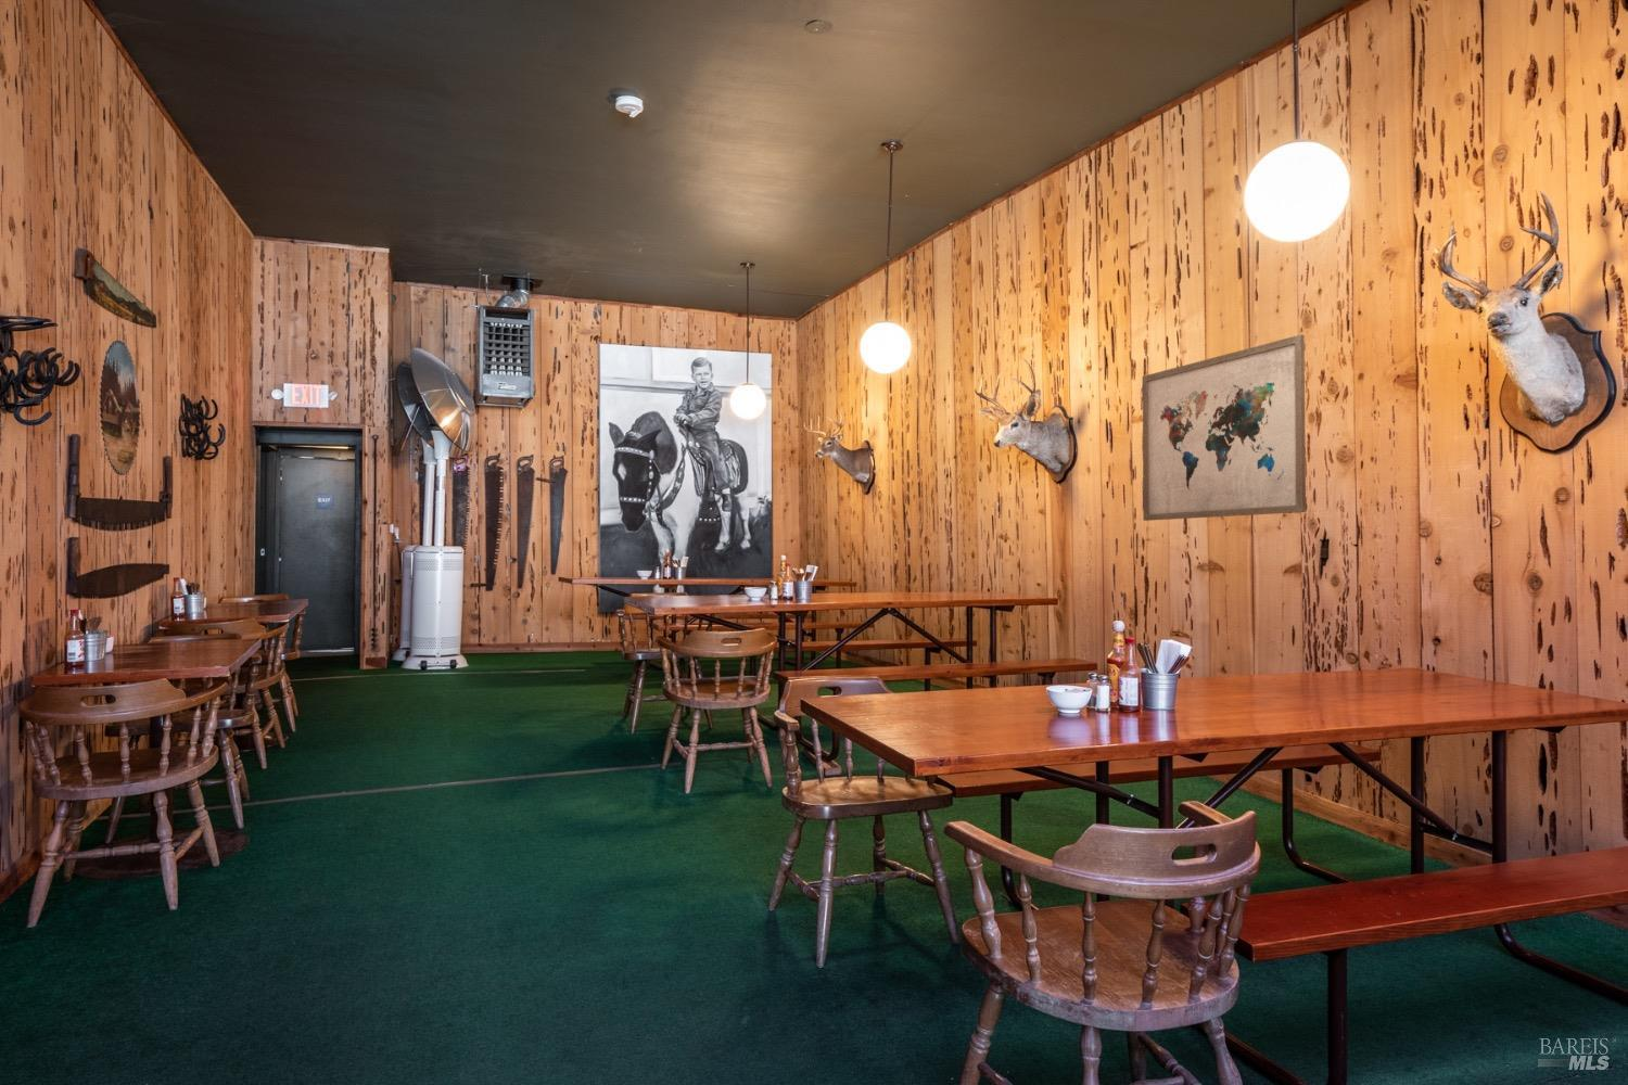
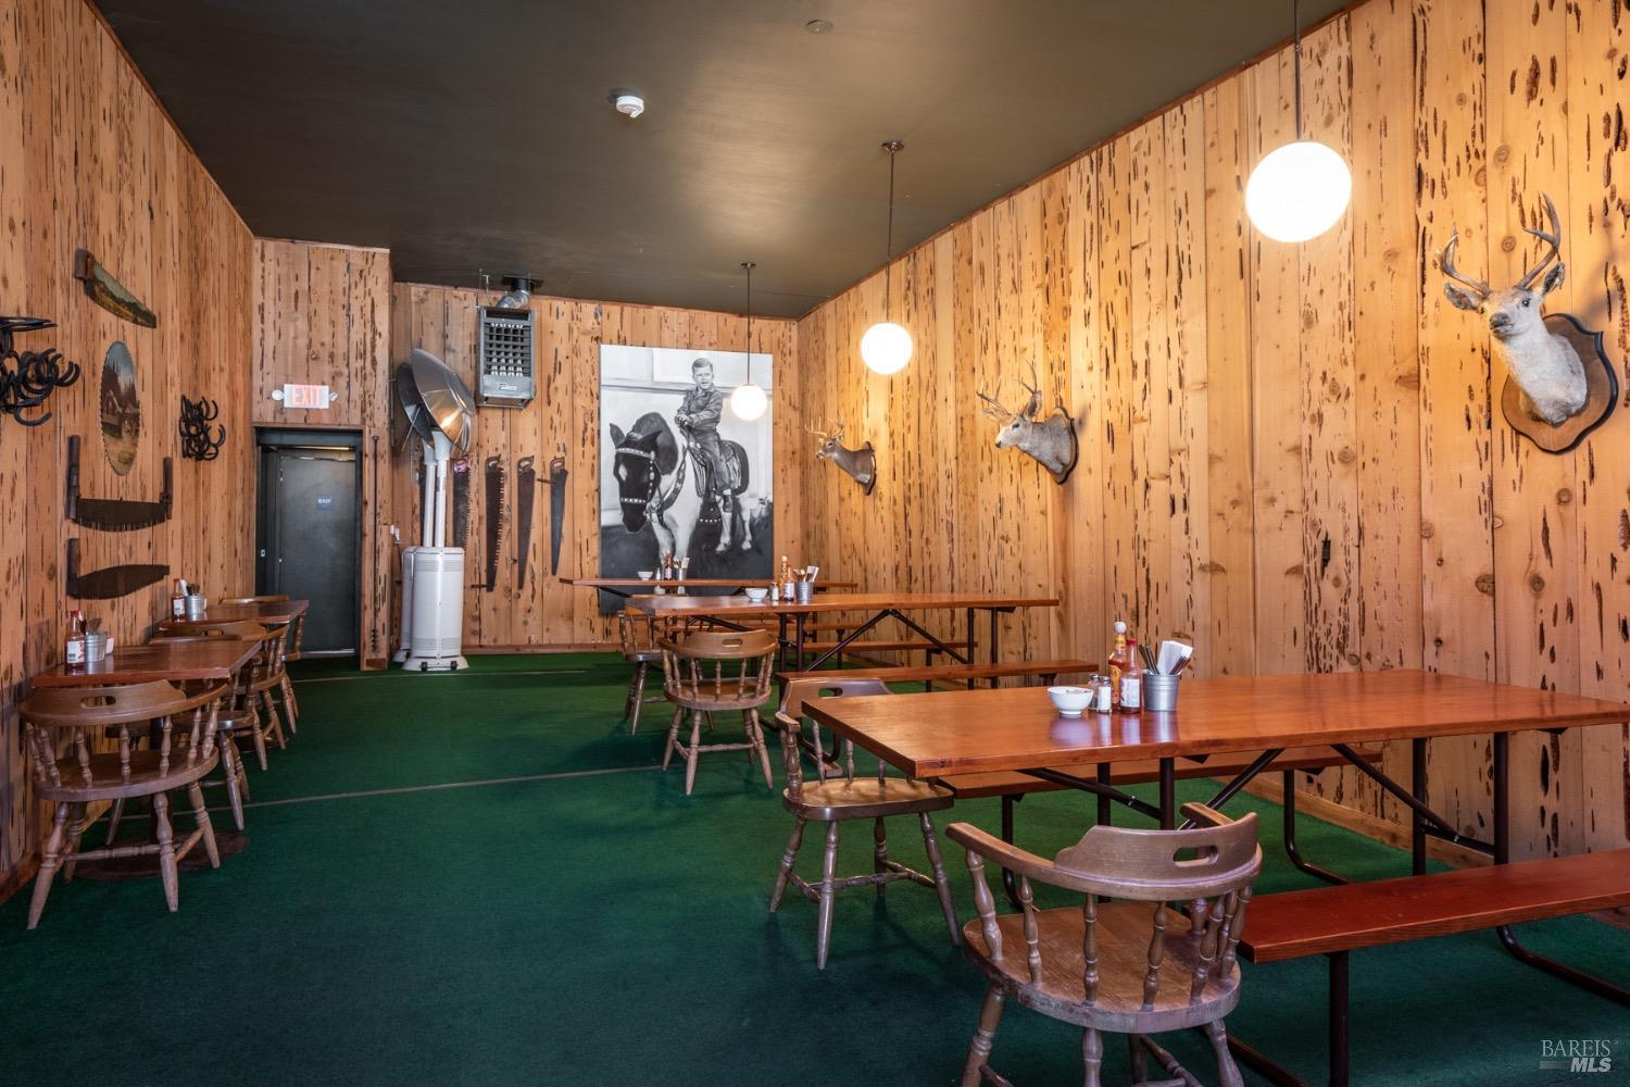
- wall art (1215, 436)
